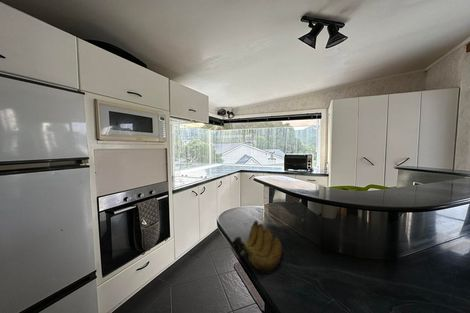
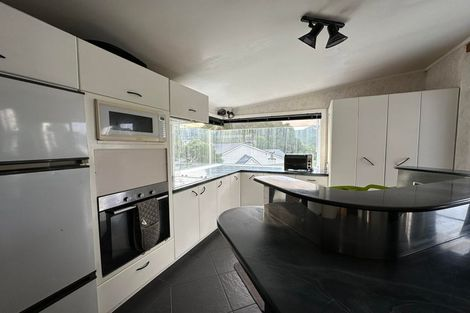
- banana bunch (260, 243)
